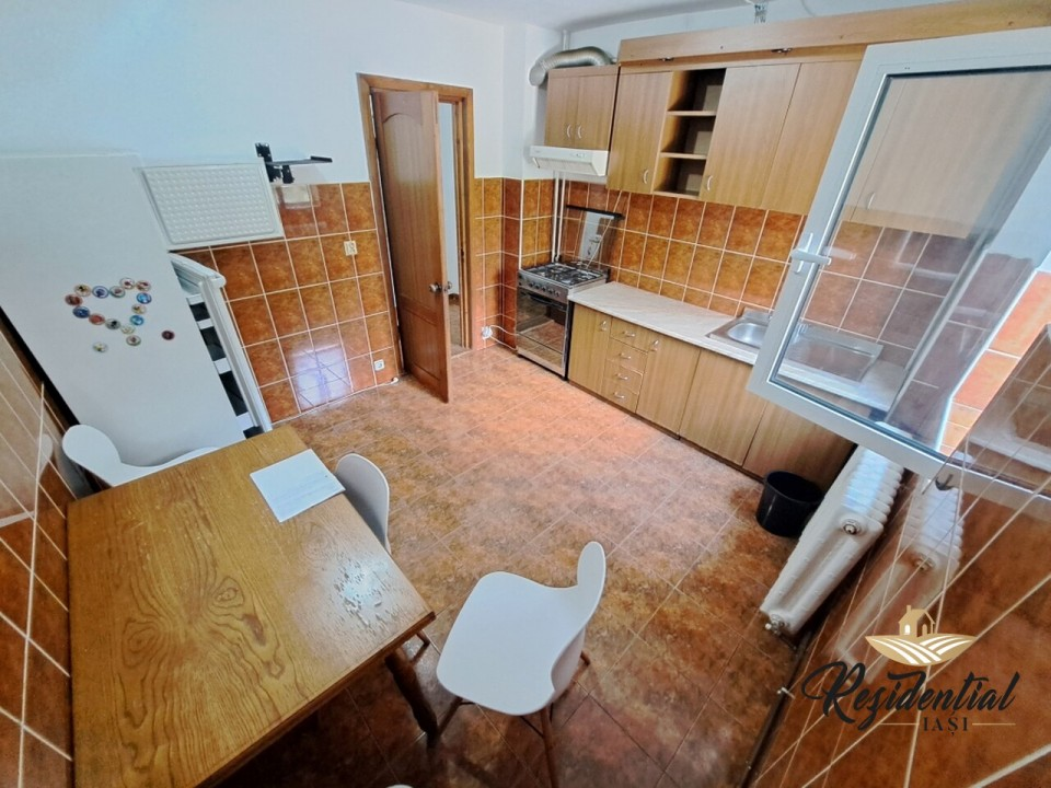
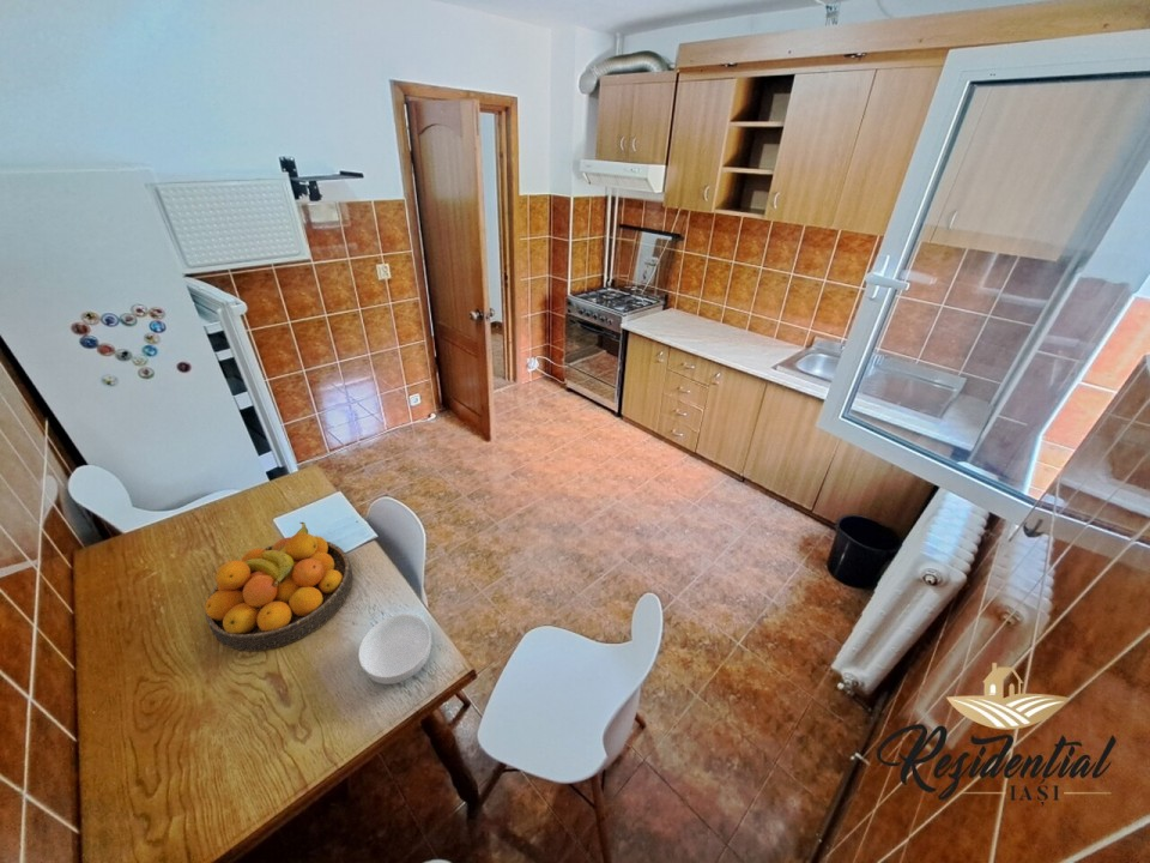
+ cereal bowl (397, 651)
+ fruit bowl (278, 577)
